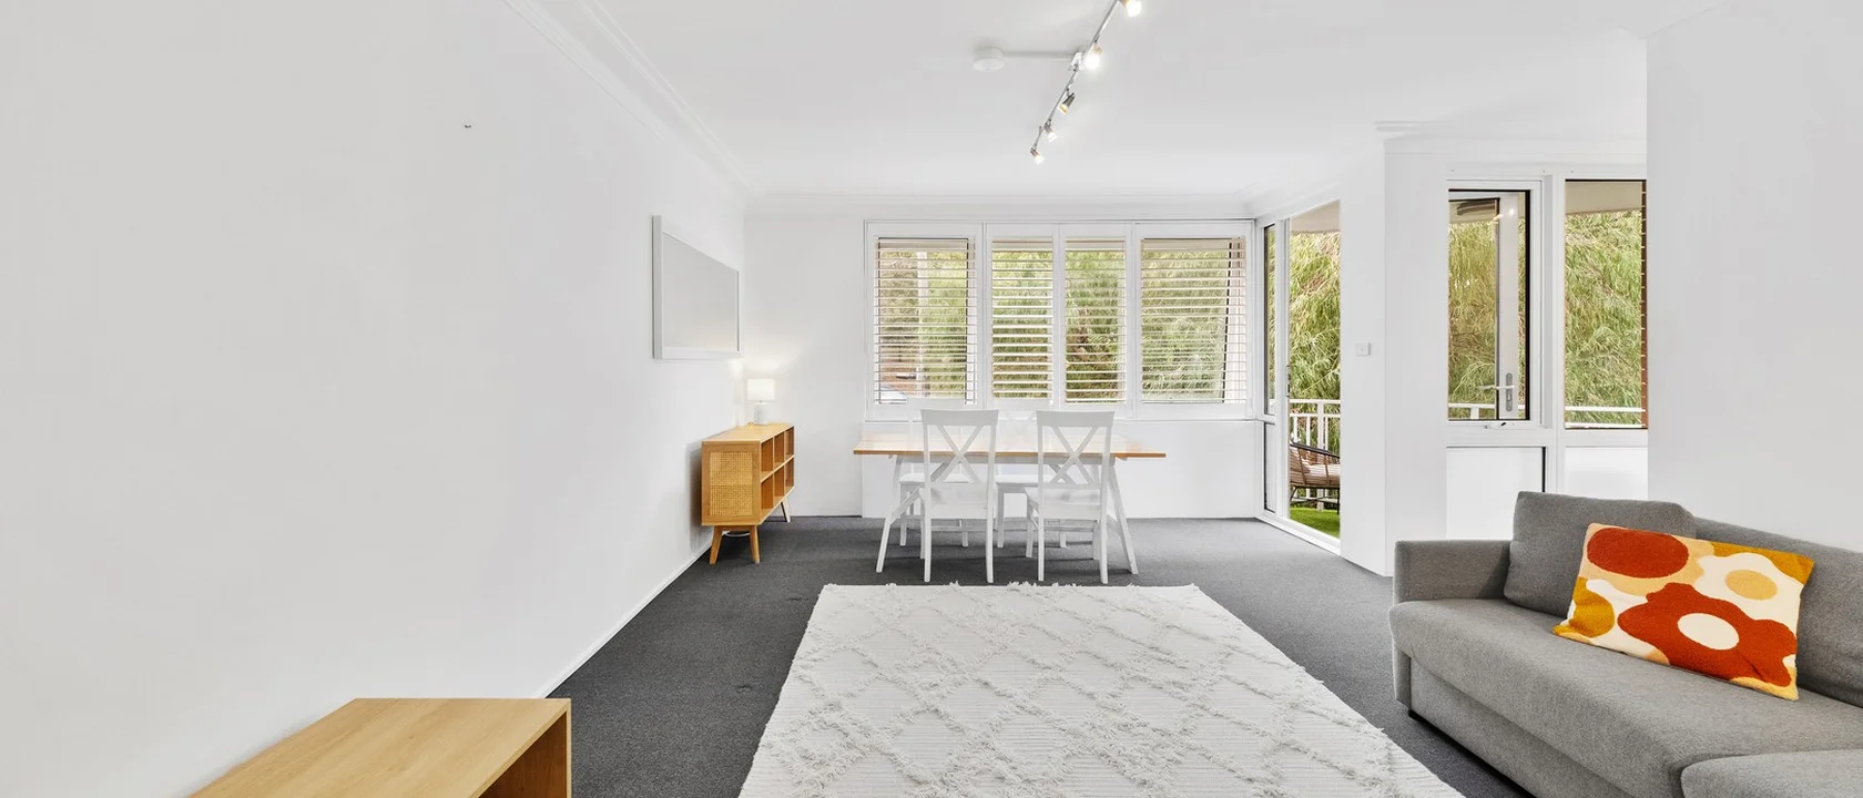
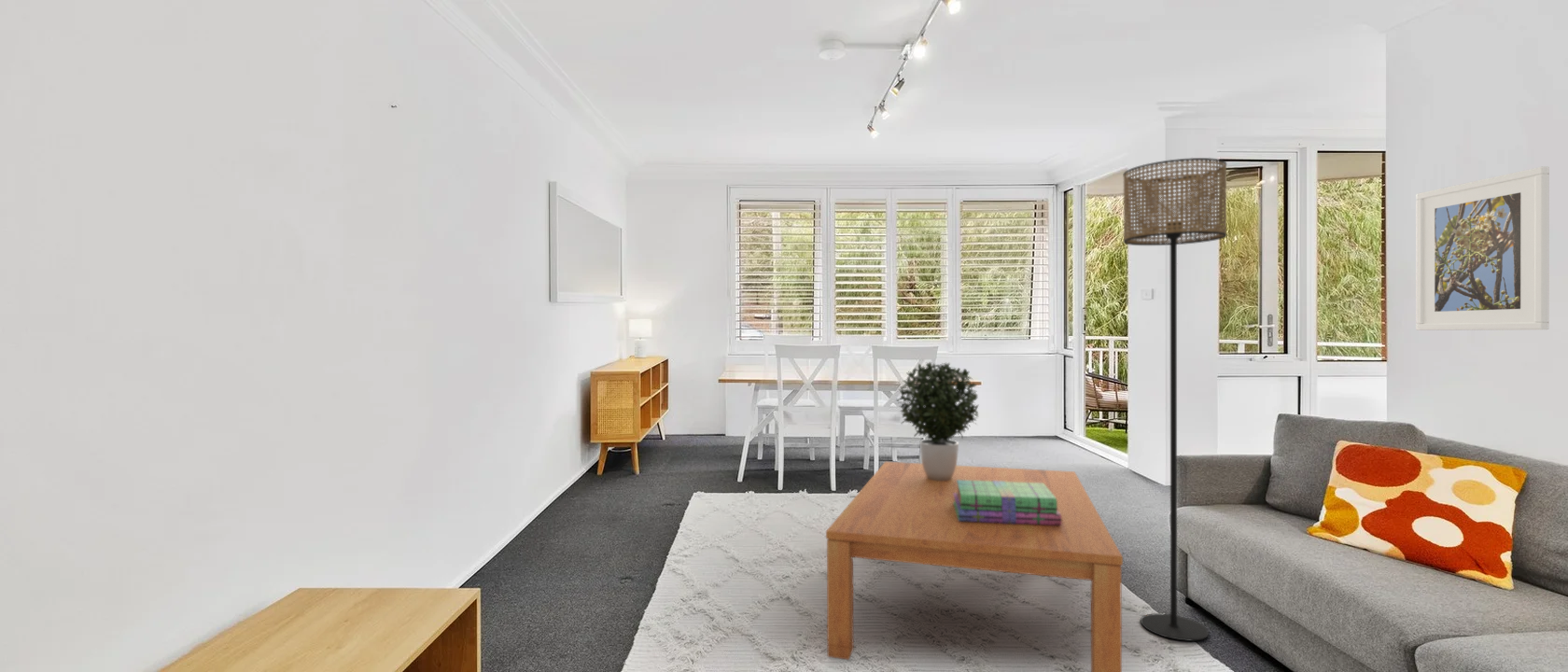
+ coffee table (972, 548)
+ floor lamp (1173, 399)
+ stack of books (1003, 500)
+ potted plant (937, 419)
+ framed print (1477, 255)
